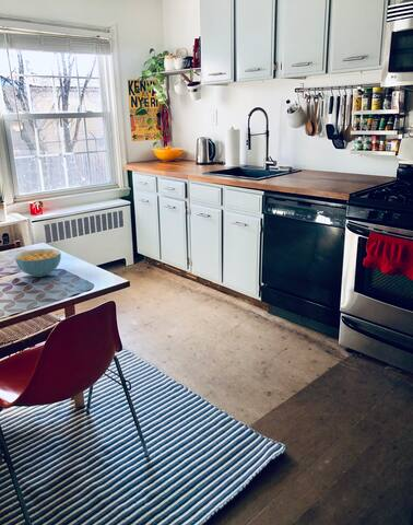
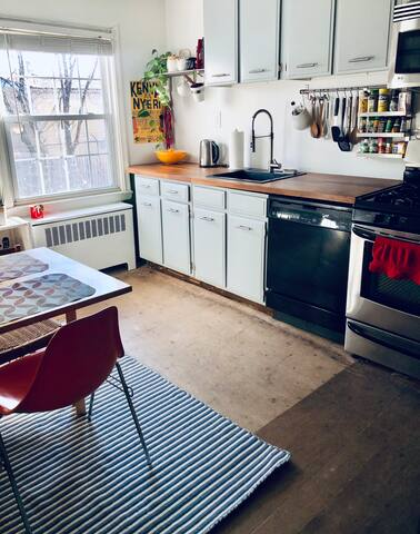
- cereal bowl (39, 265)
